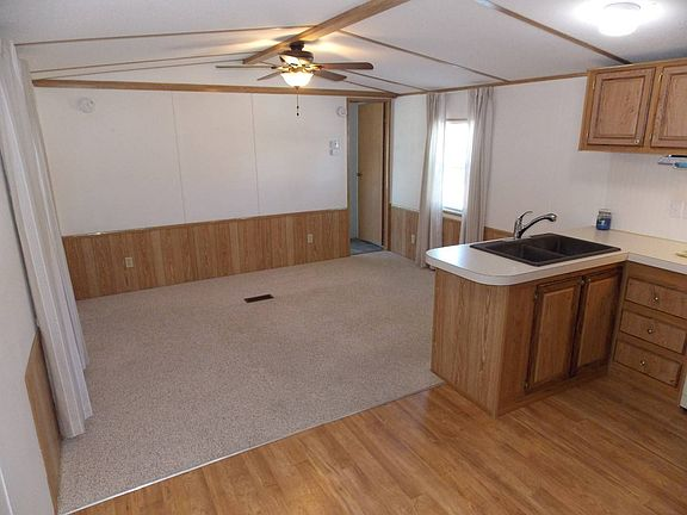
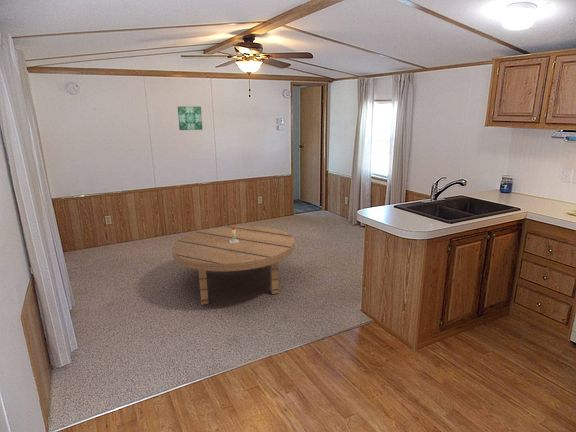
+ wall art (190, 118)
+ dining table (234, 254)
